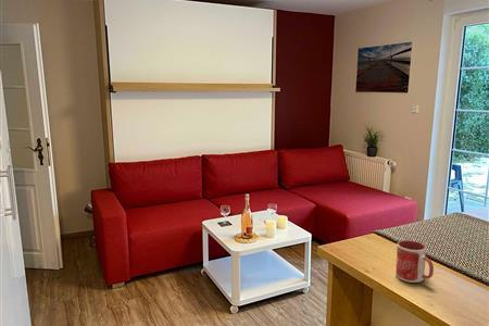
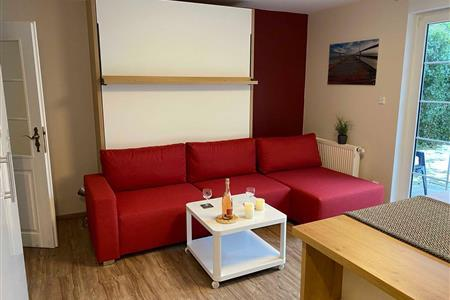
- mug (414, 263)
